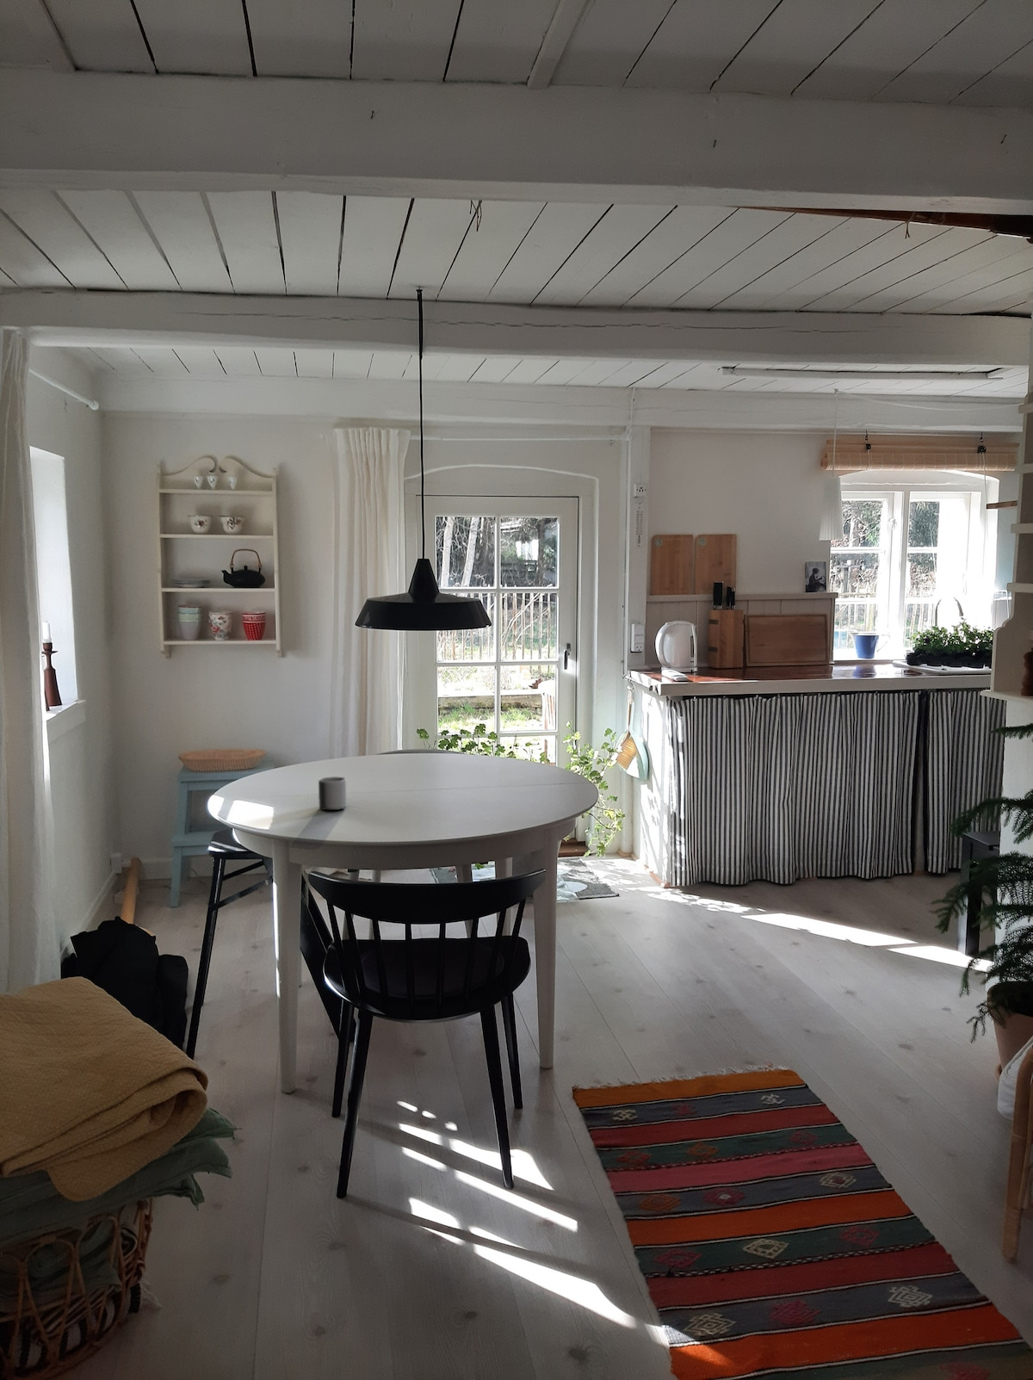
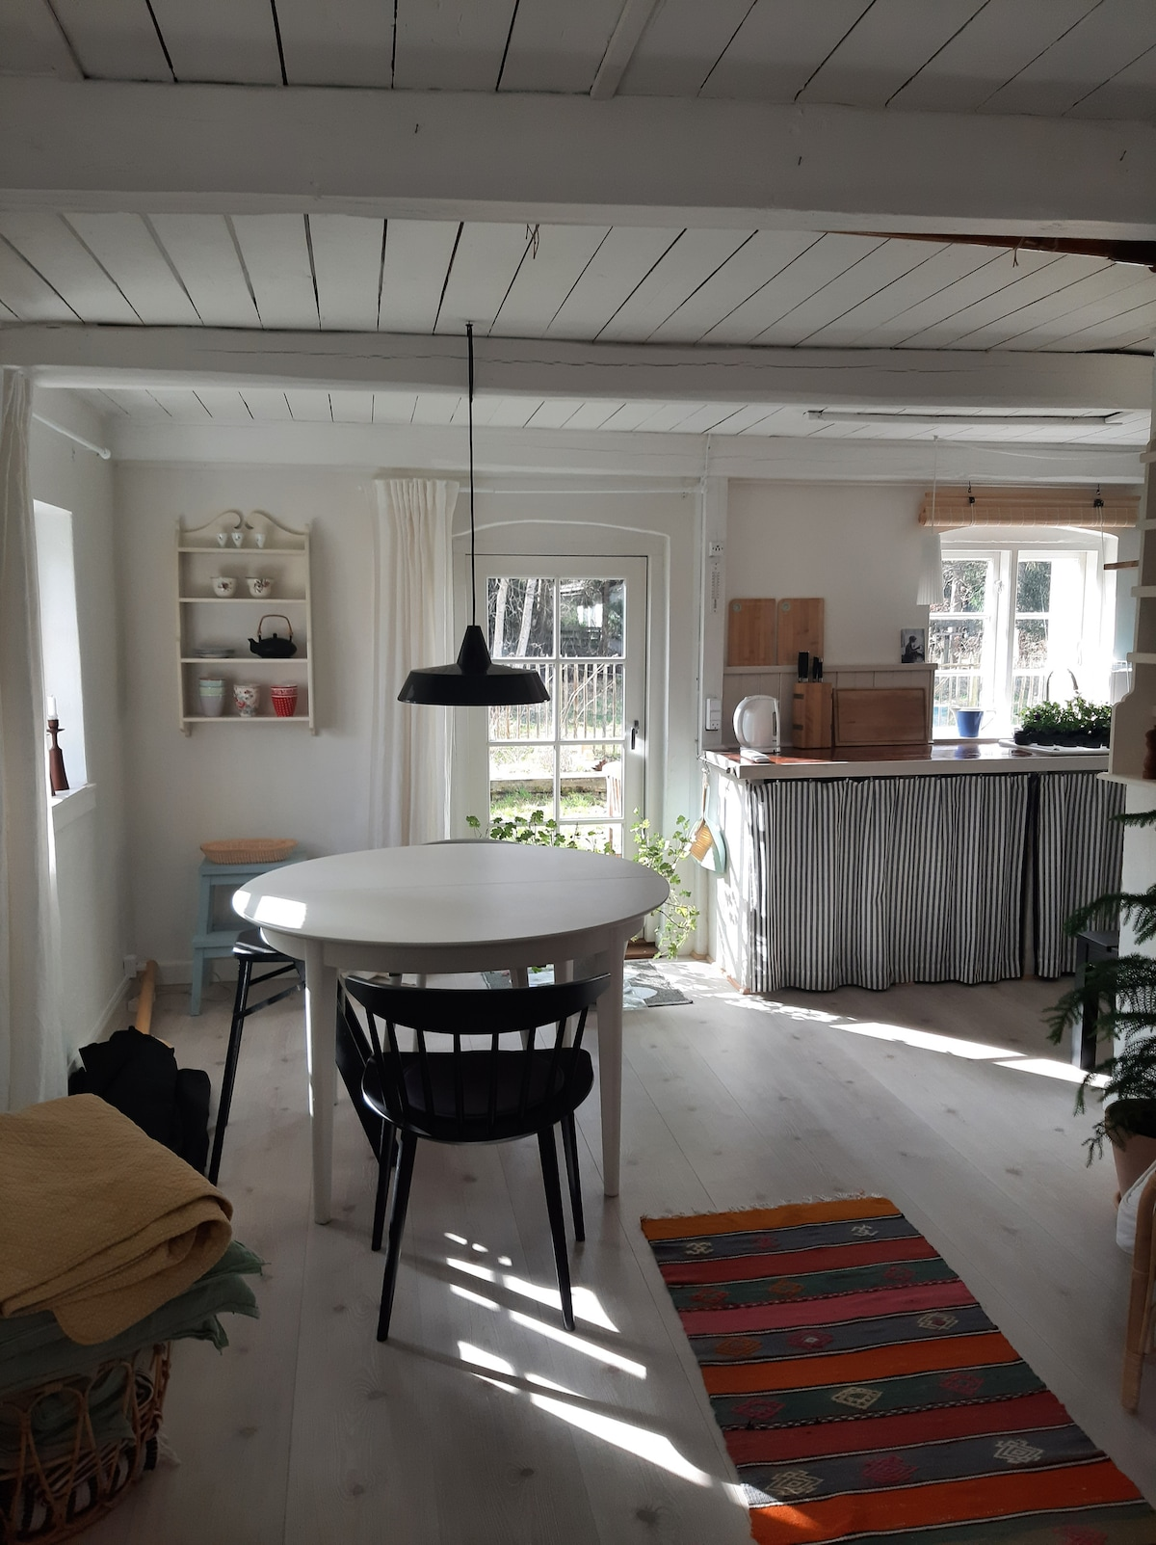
- mug (335, 792)
